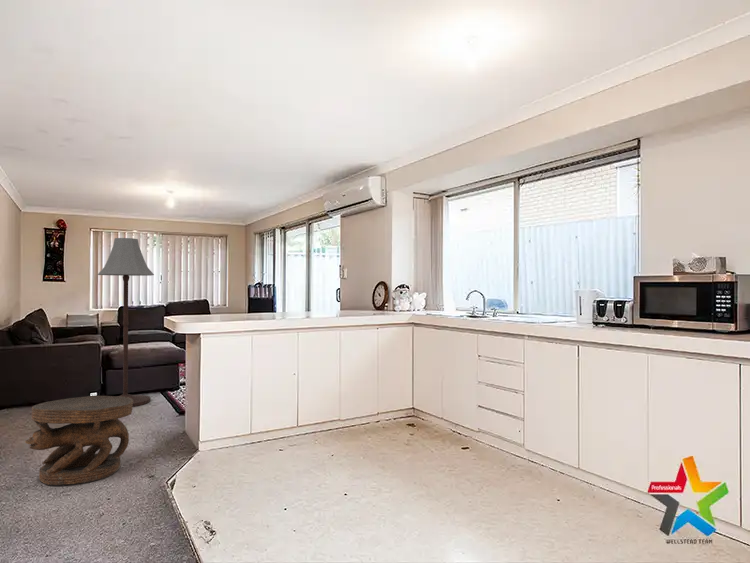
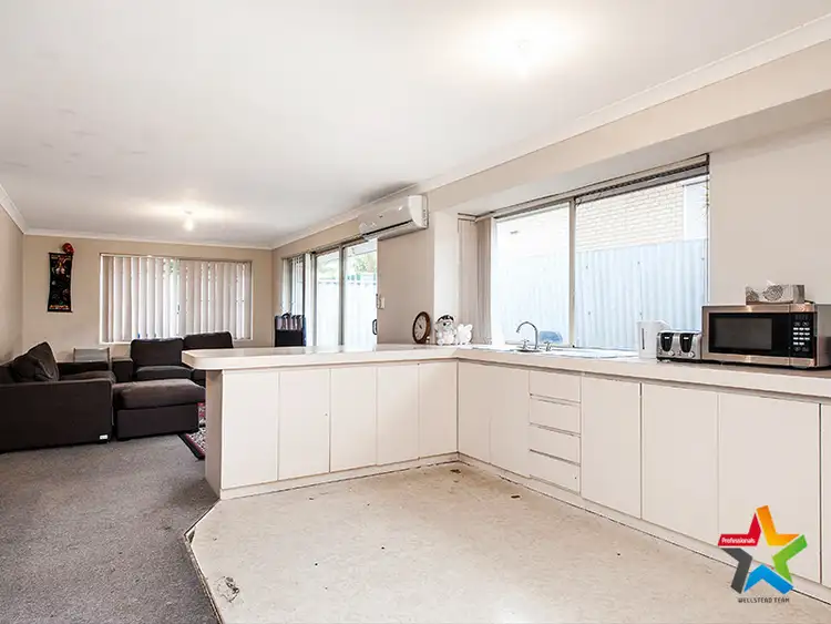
- side table (81, 436)
- floor lamp (125, 320)
